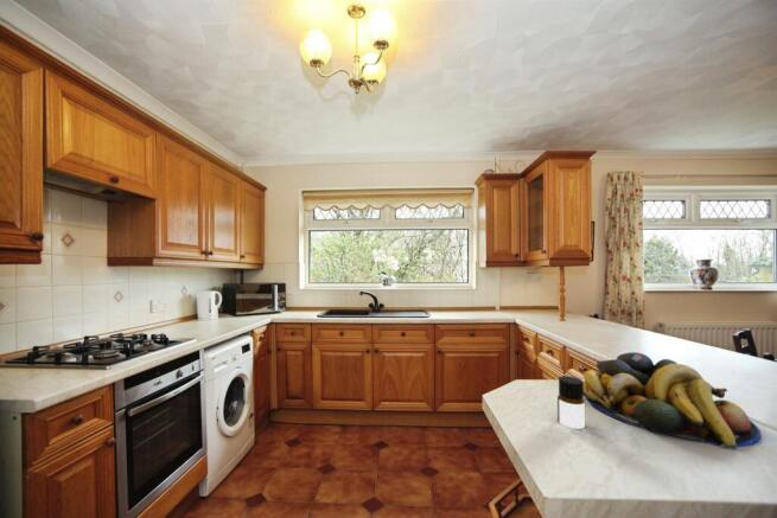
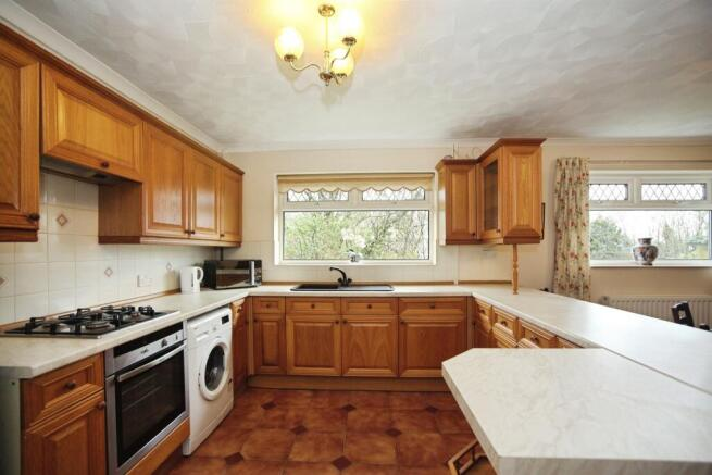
- fruit bowl (661, 386)
- bottle (571, 401)
